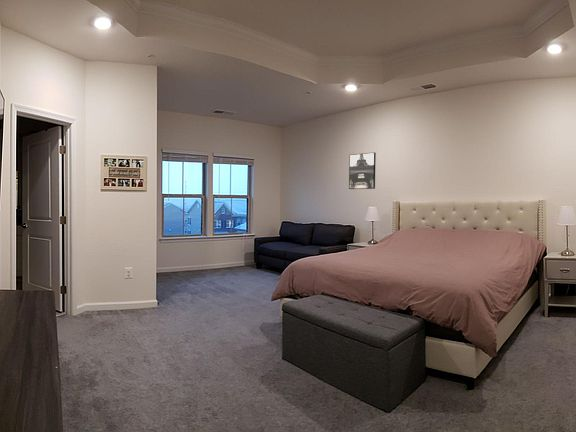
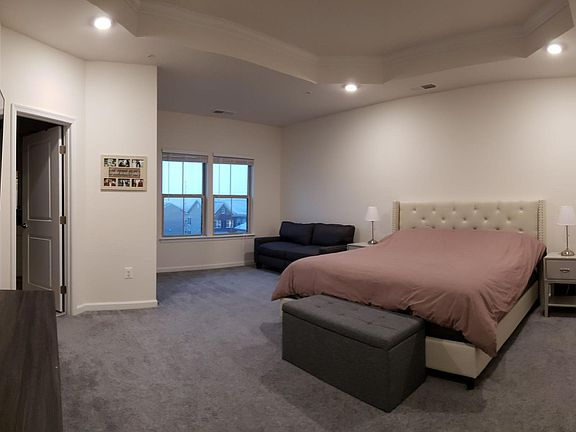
- wall art (361, 171)
